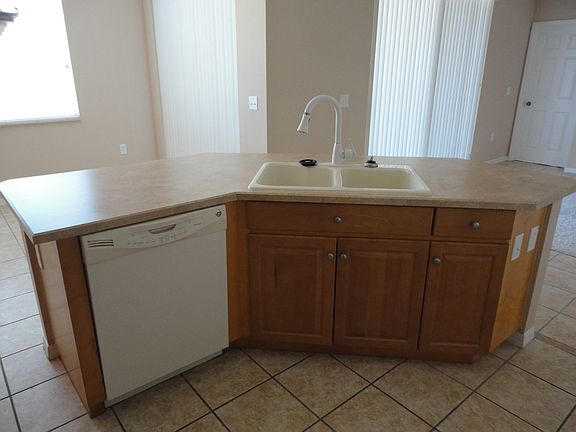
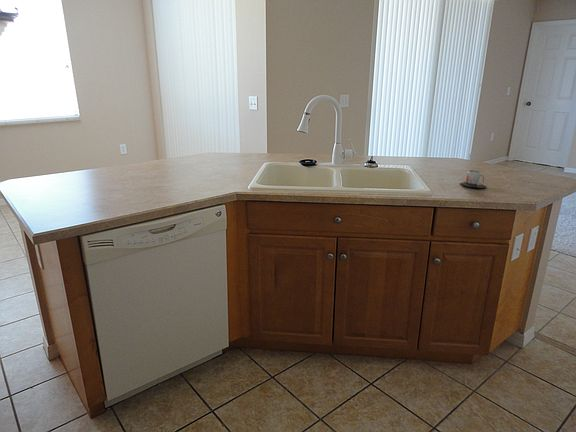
+ mug (474, 178)
